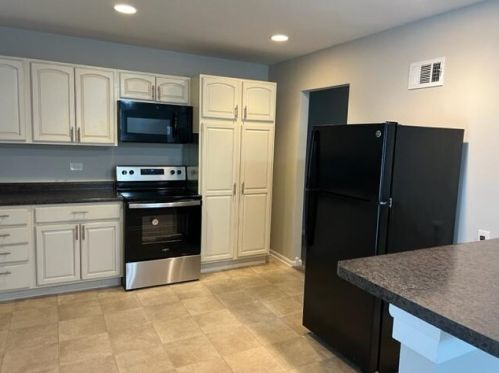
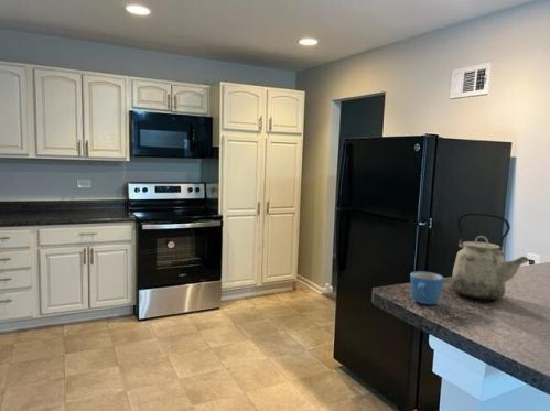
+ kettle (489, 256)
+ mug (424, 290)
